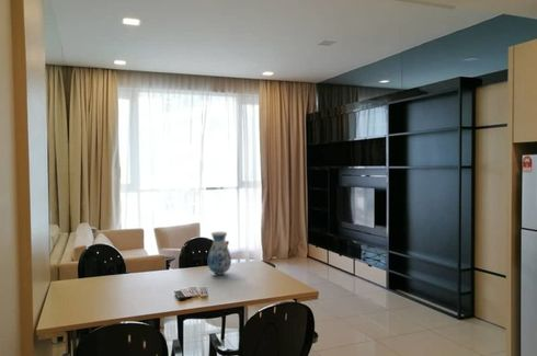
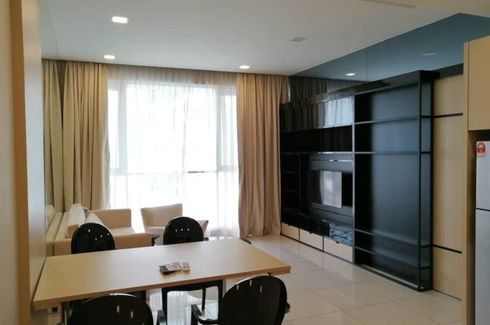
- vase (219, 253)
